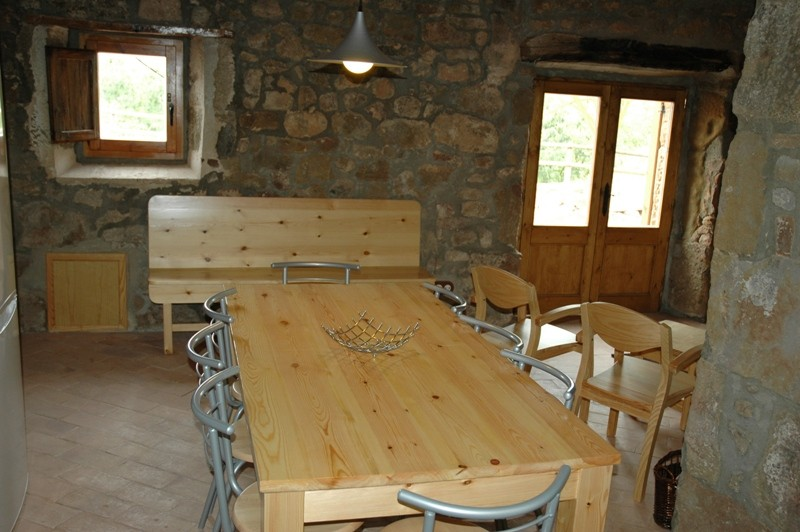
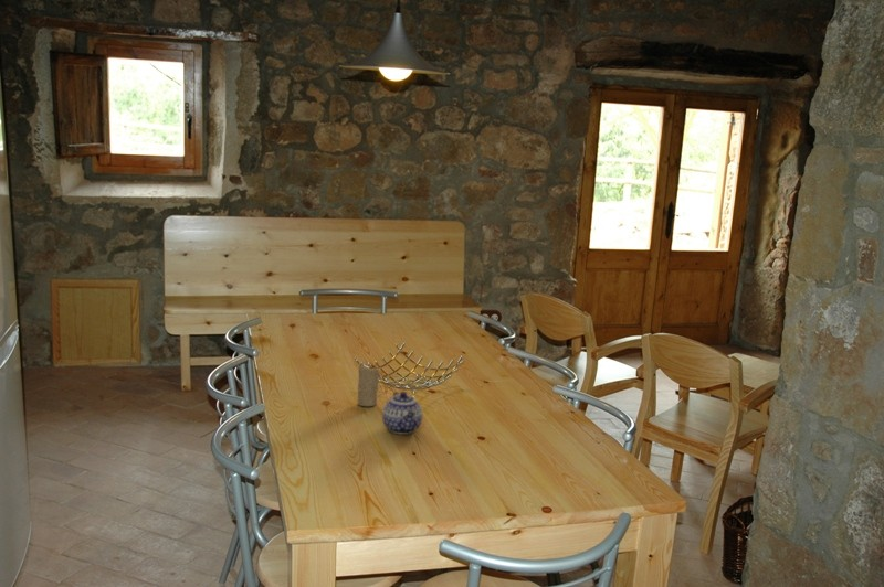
+ candle (368, 384)
+ teapot (402, 410)
